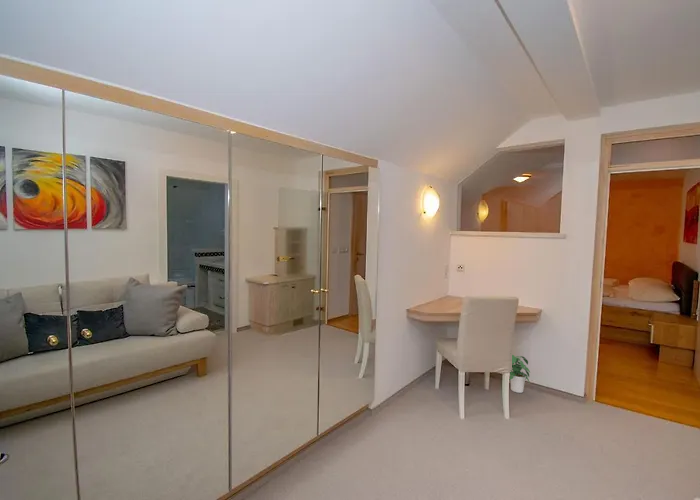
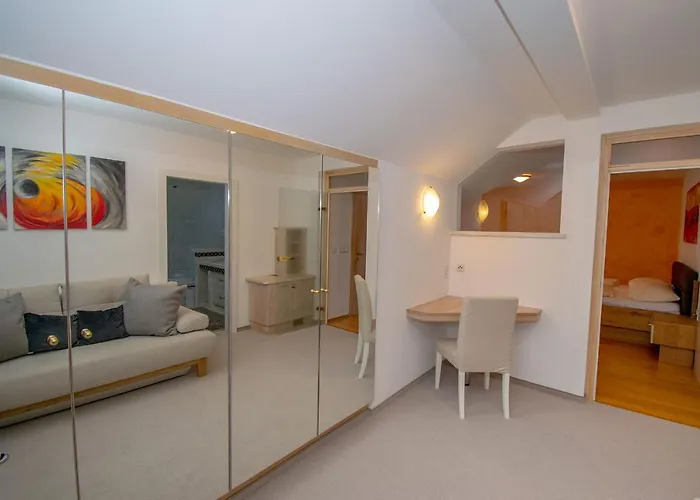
- potted plant (515, 371)
